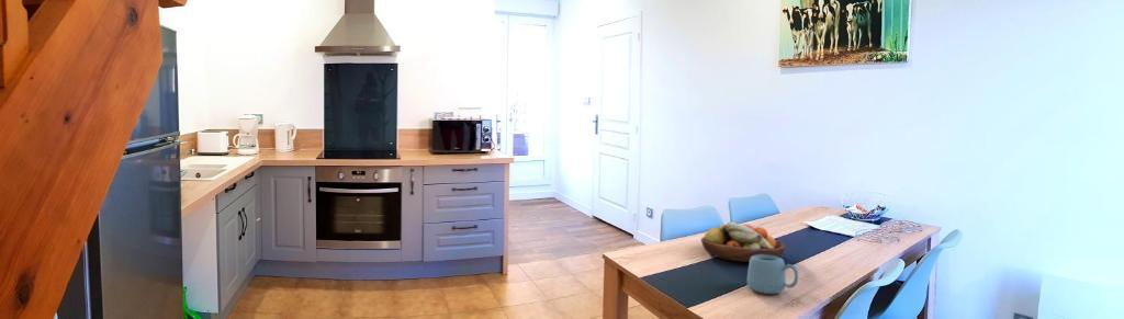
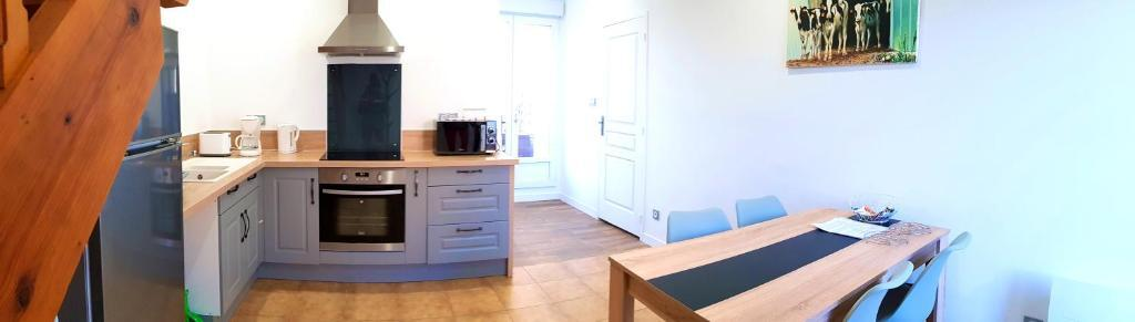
- fruit bowl (743, 238)
- mug (773, 275)
